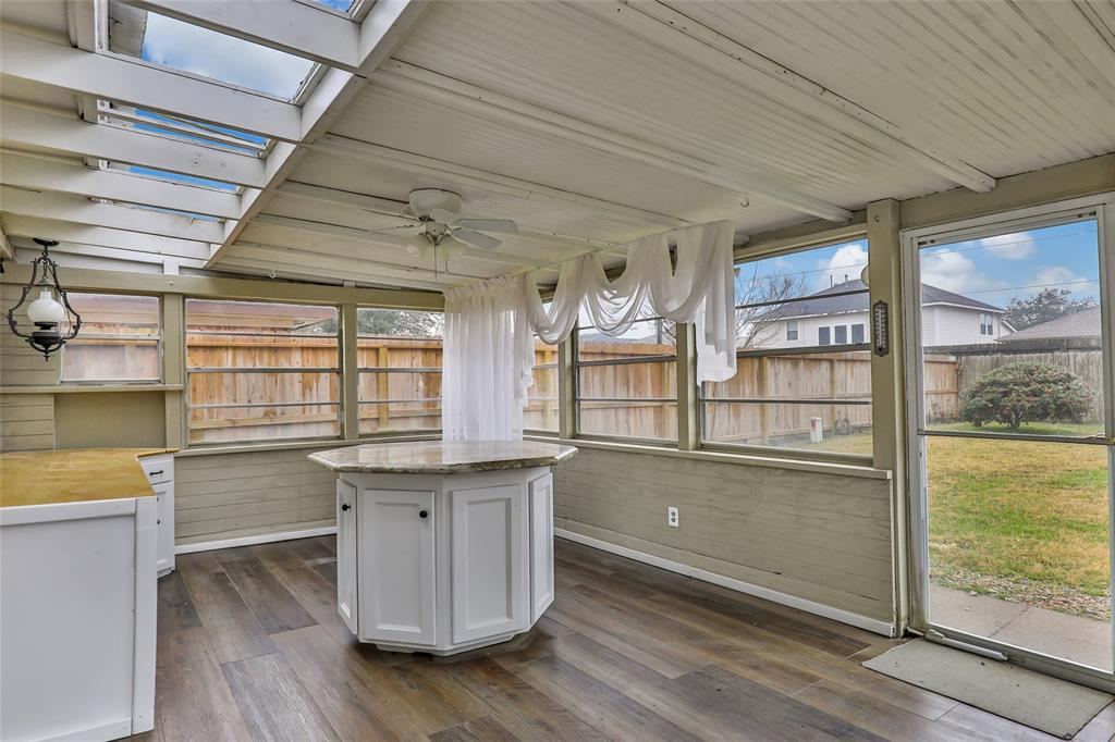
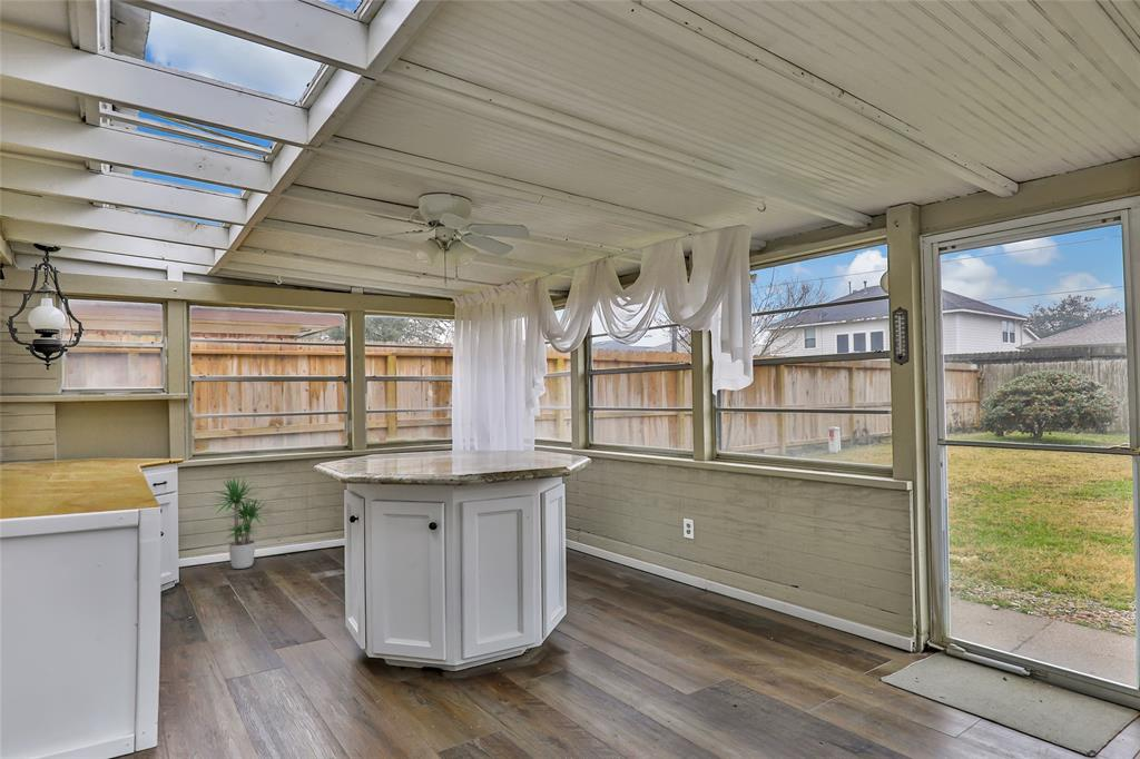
+ potted plant (239, 519)
